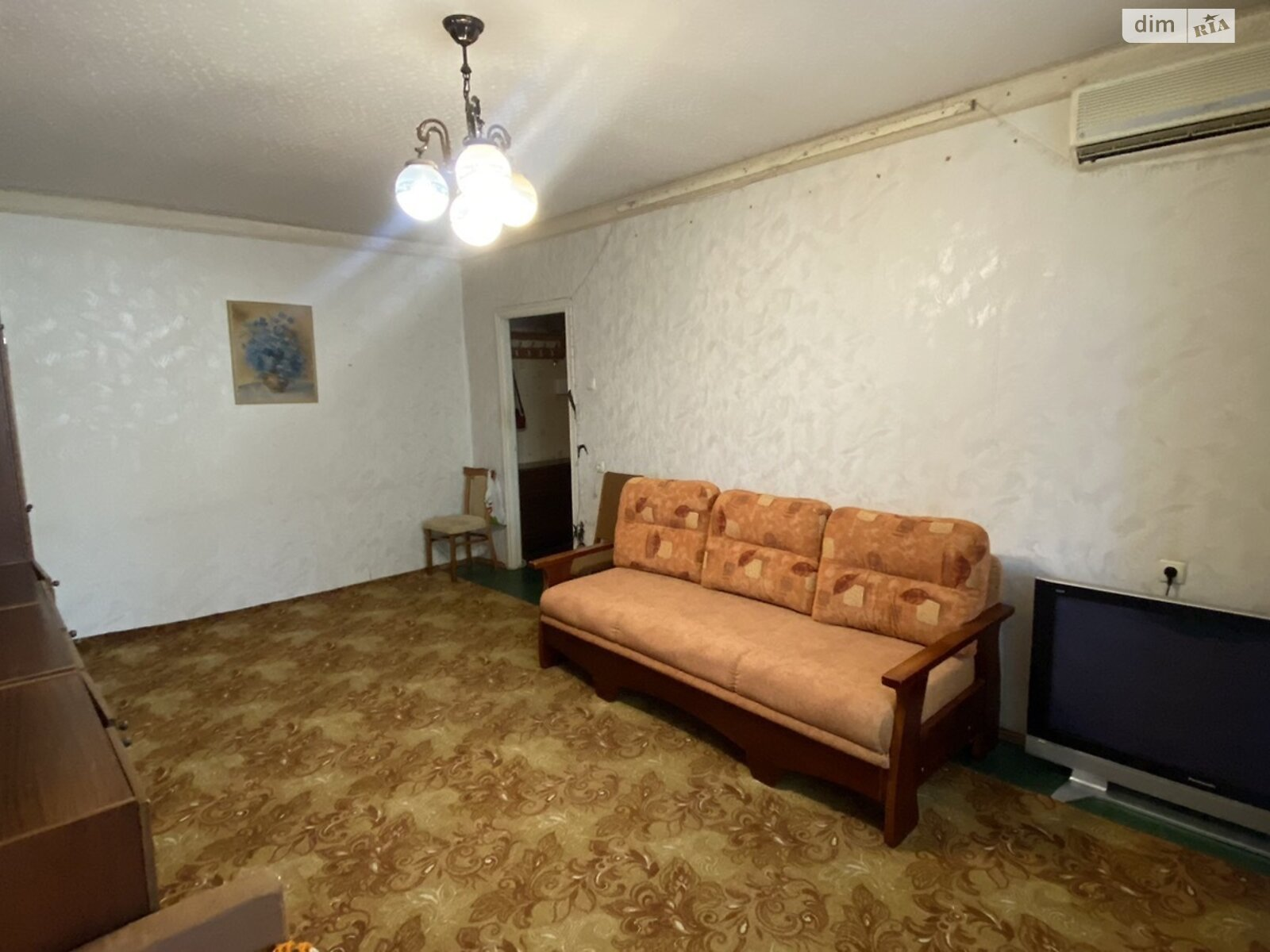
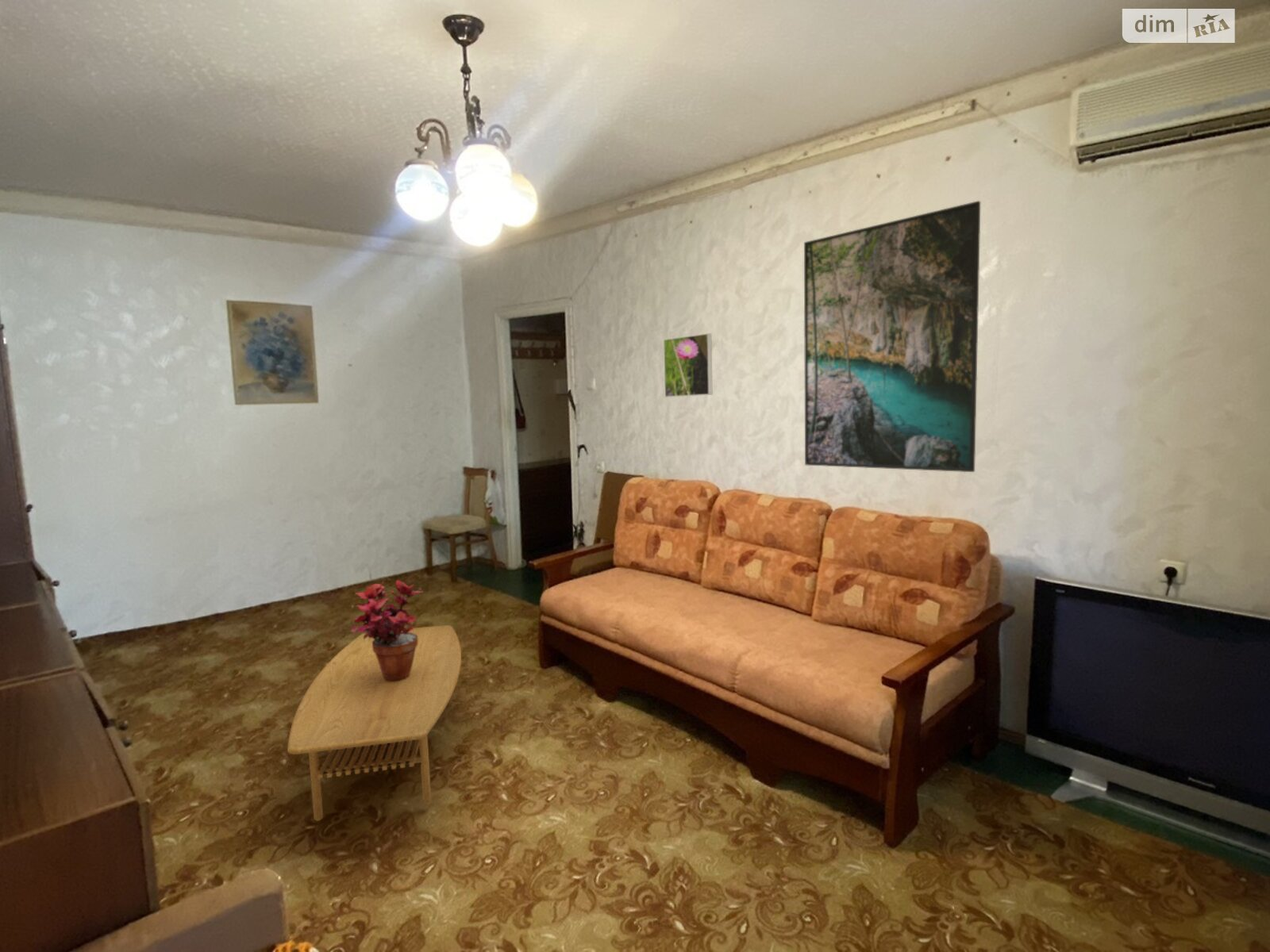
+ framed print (687, 366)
+ potted plant (389, 632)
+ coffee table (391, 712)
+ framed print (883, 347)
